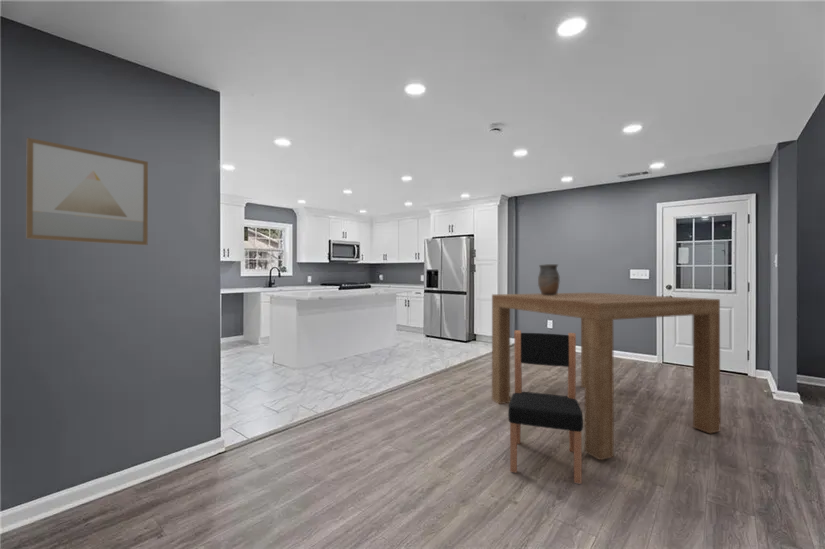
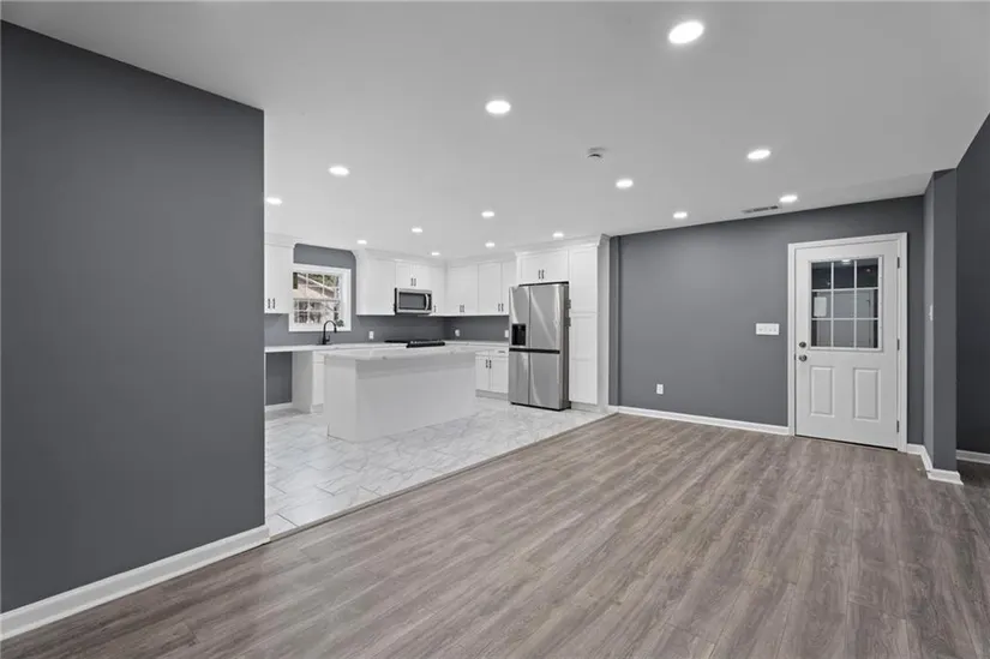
- dining chair (544, 398)
- vase (548, 279)
- table (593, 355)
- wall art (92, 196)
